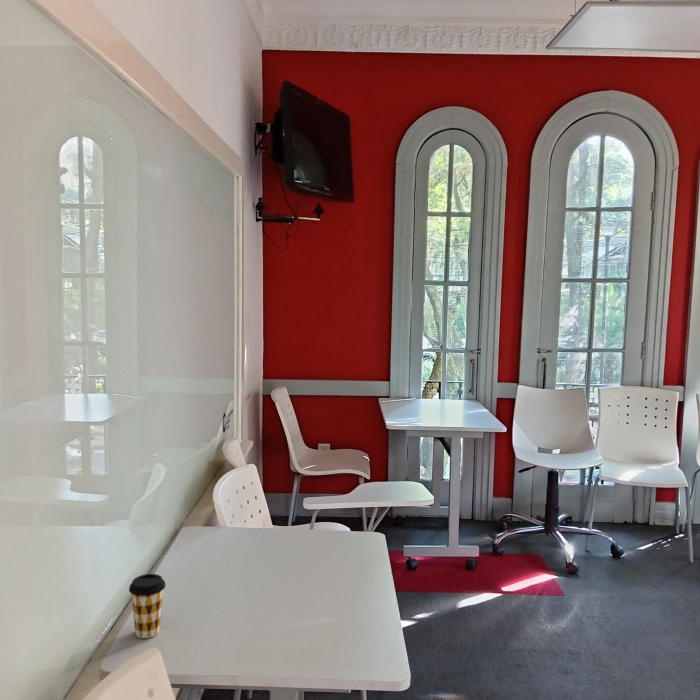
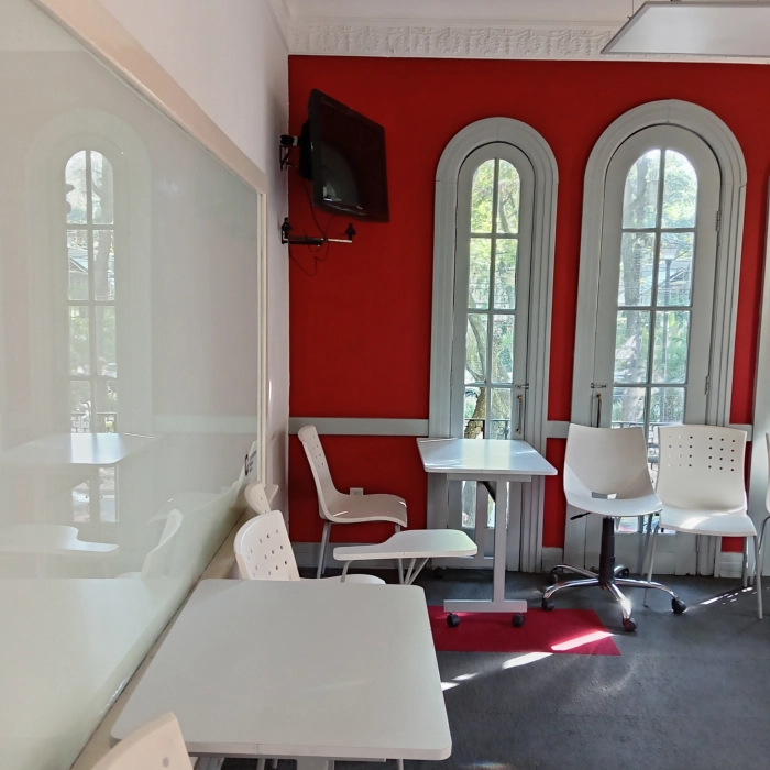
- coffee cup (147, 606)
